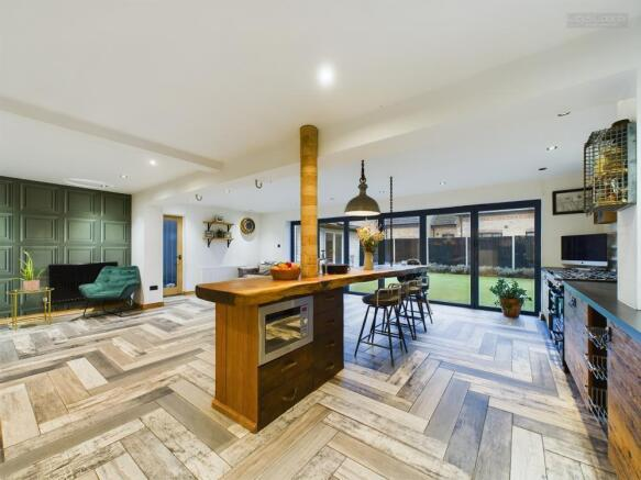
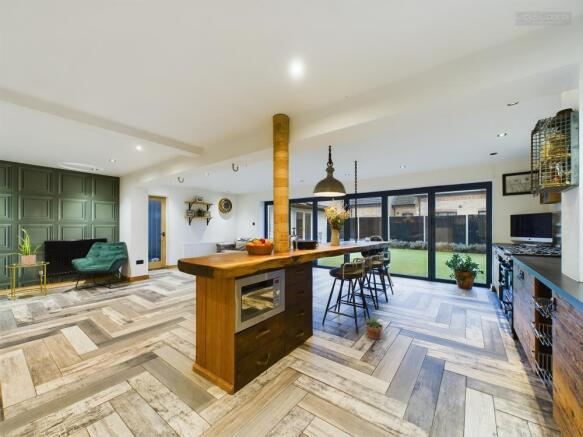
+ potted plant (374, 326)
